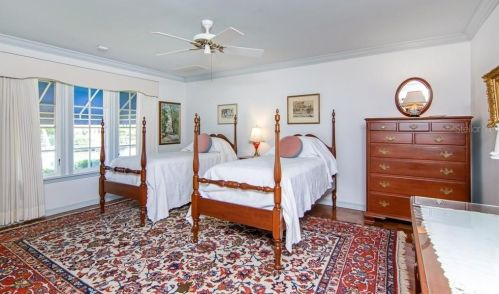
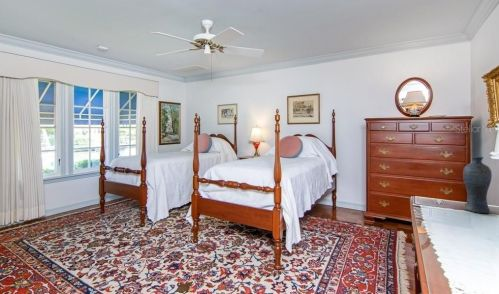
+ vase (476, 183)
